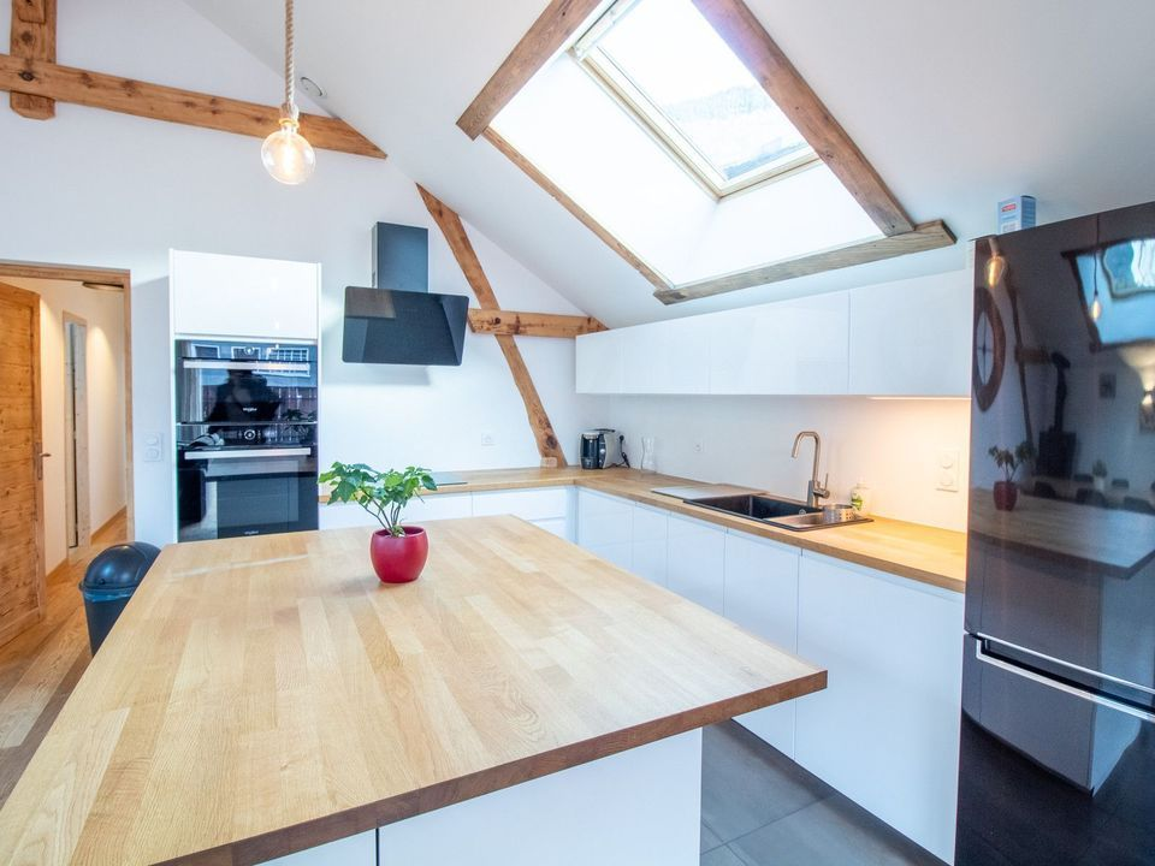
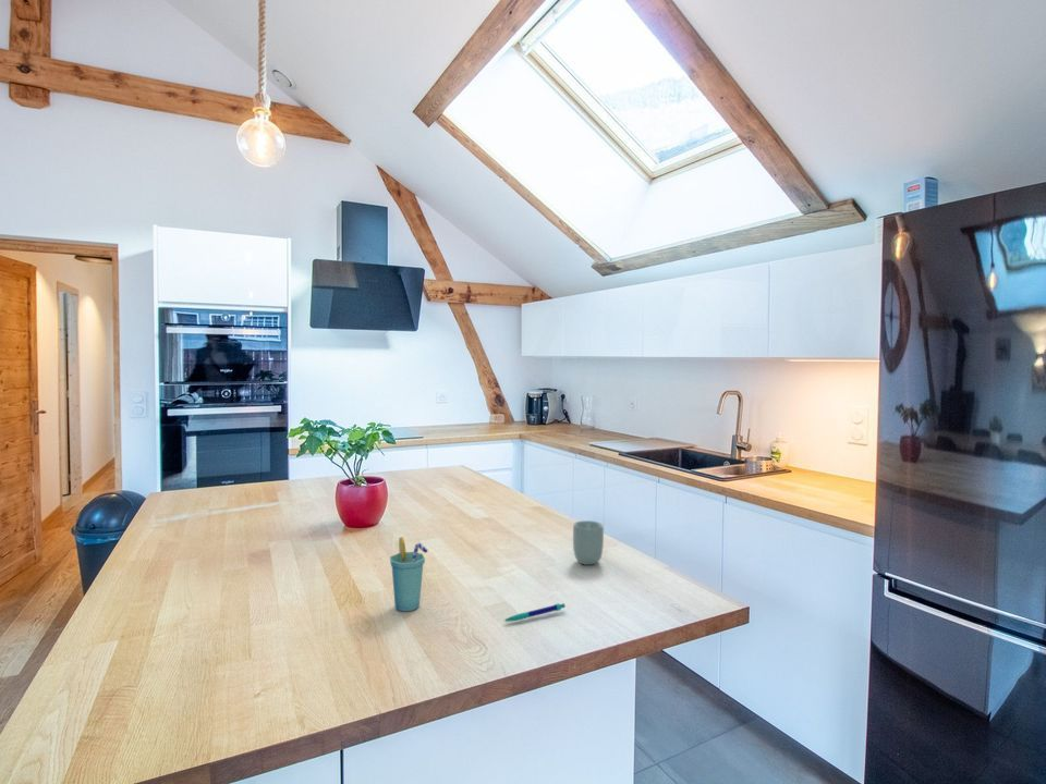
+ cup (409, 573)
+ cup (587, 543)
+ pen (534, 612)
